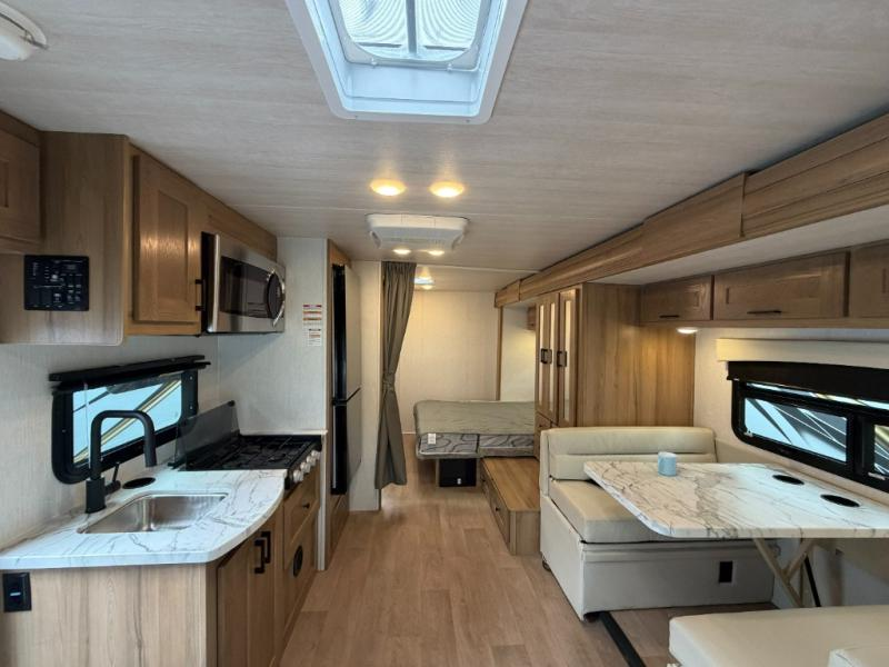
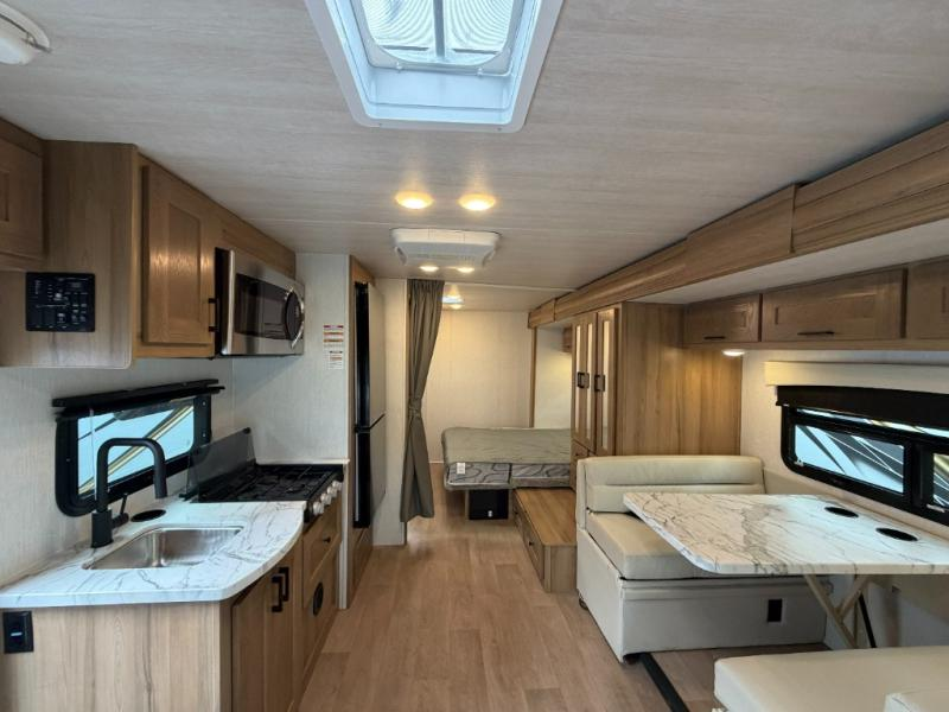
- mug (665, 464)
